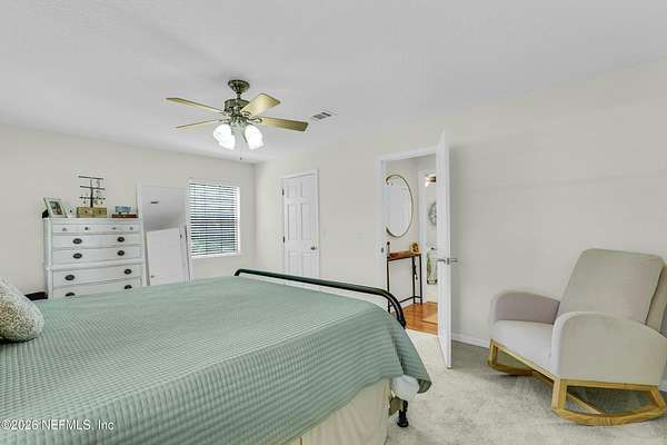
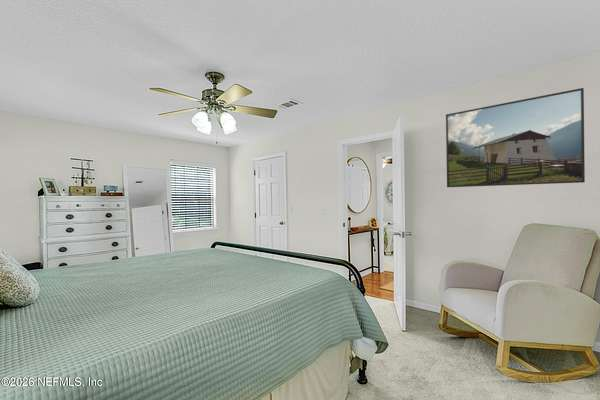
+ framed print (506, 144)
